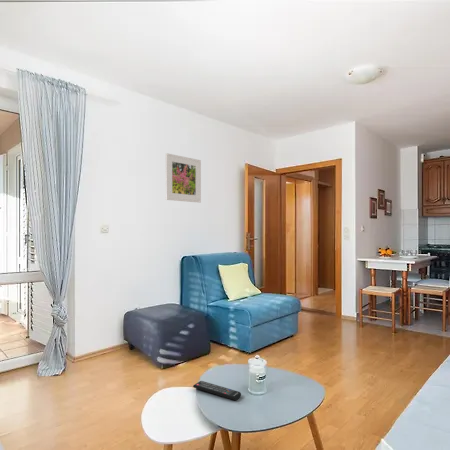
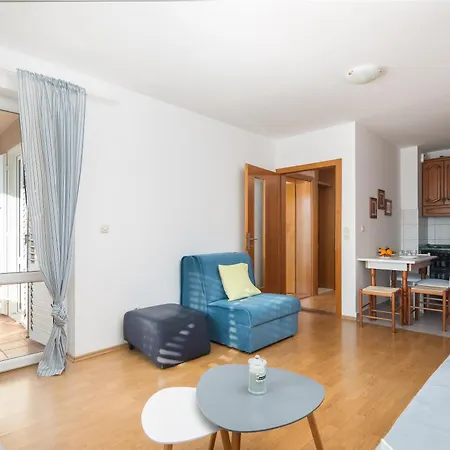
- remote control (216, 390)
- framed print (184, 179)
